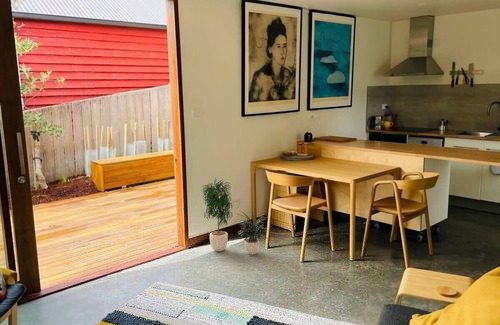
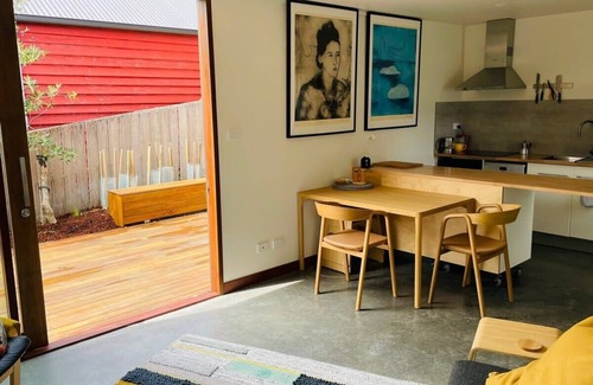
- potted plant (232, 213)
